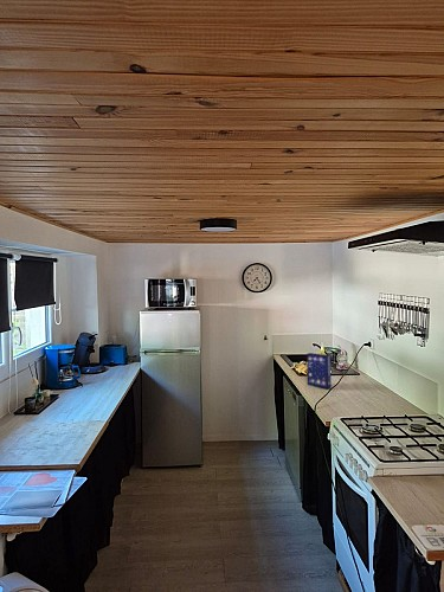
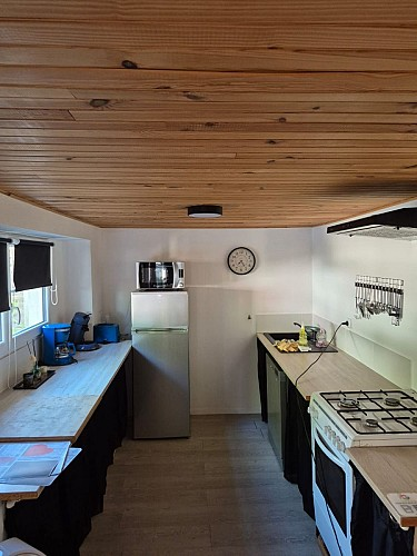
- cereal box (318, 369)
